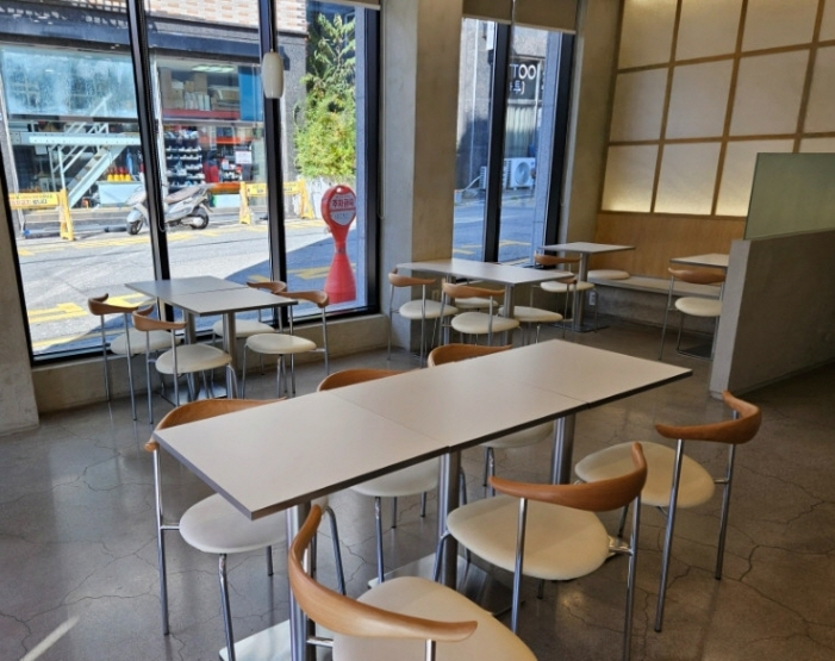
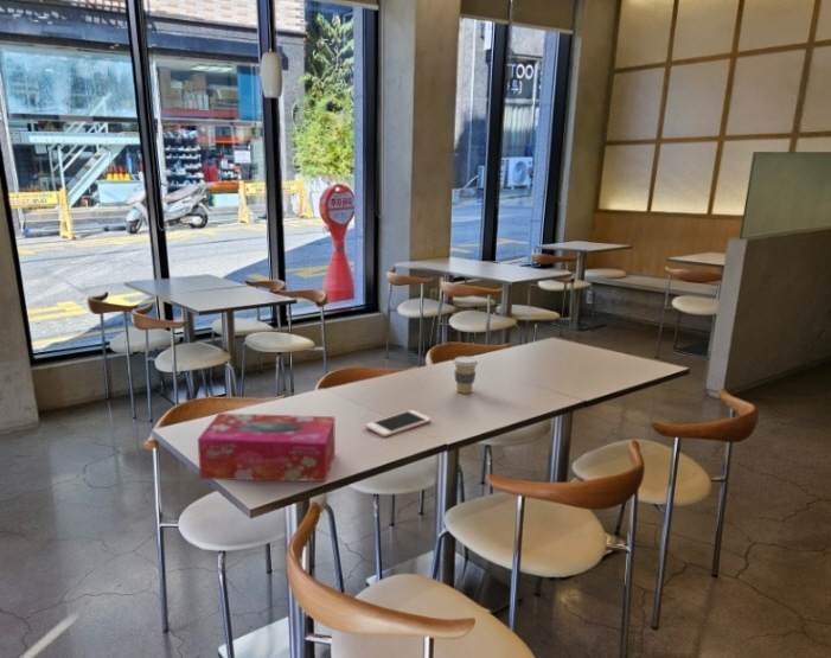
+ cell phone (398, 422)
+ tissue box (269, 446)
+ coffee cup (465, 375)
